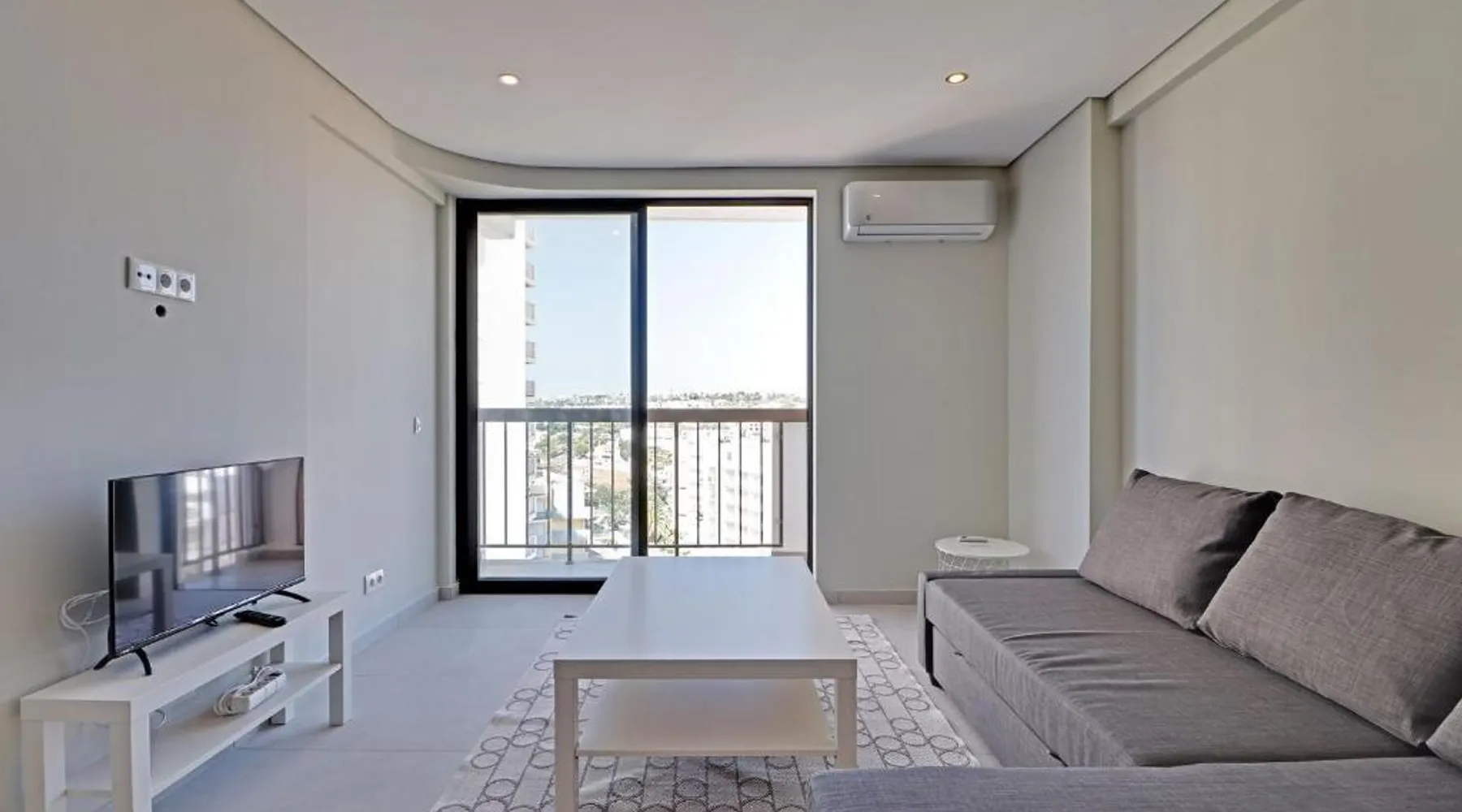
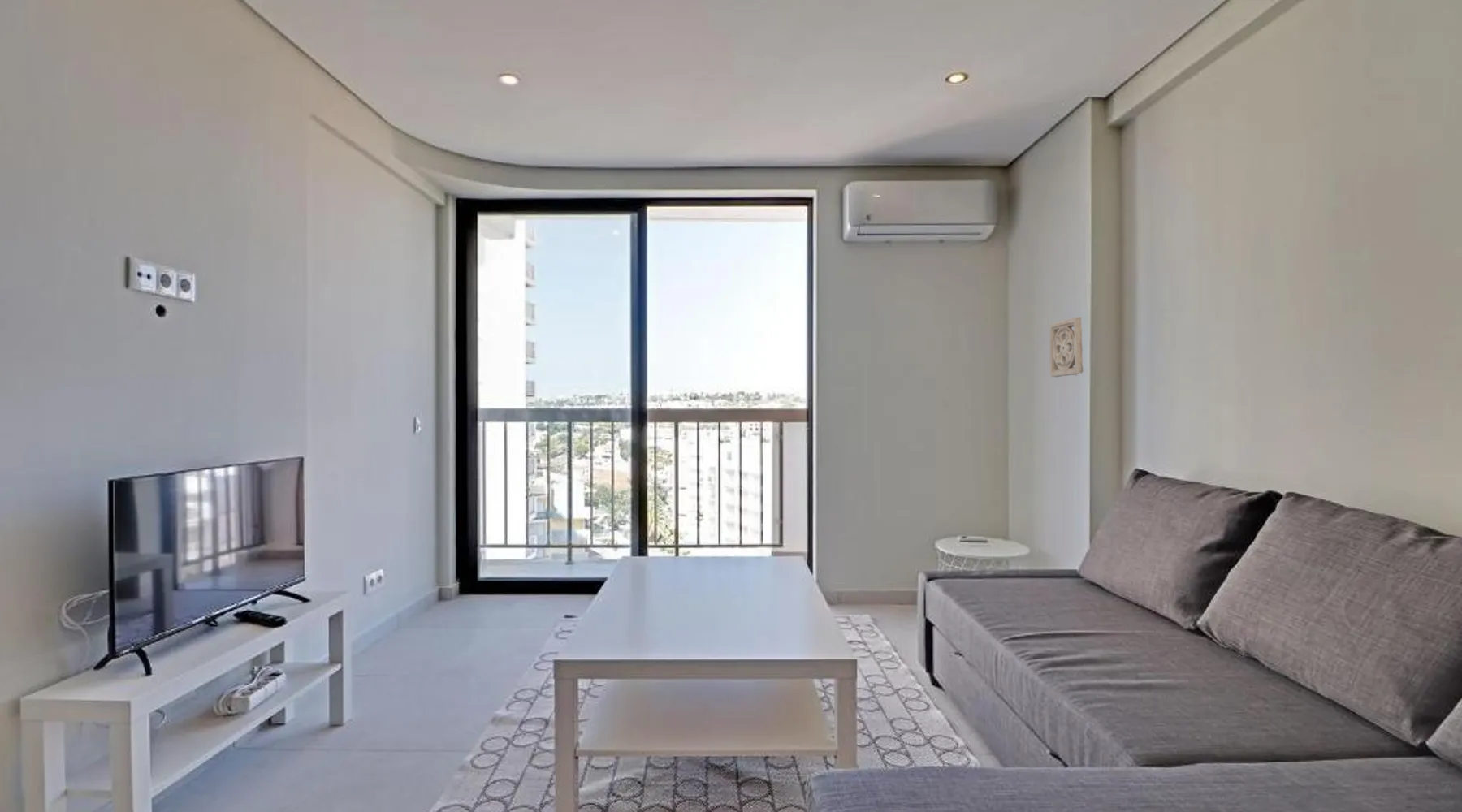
+ wall ornament (1065, 348)
